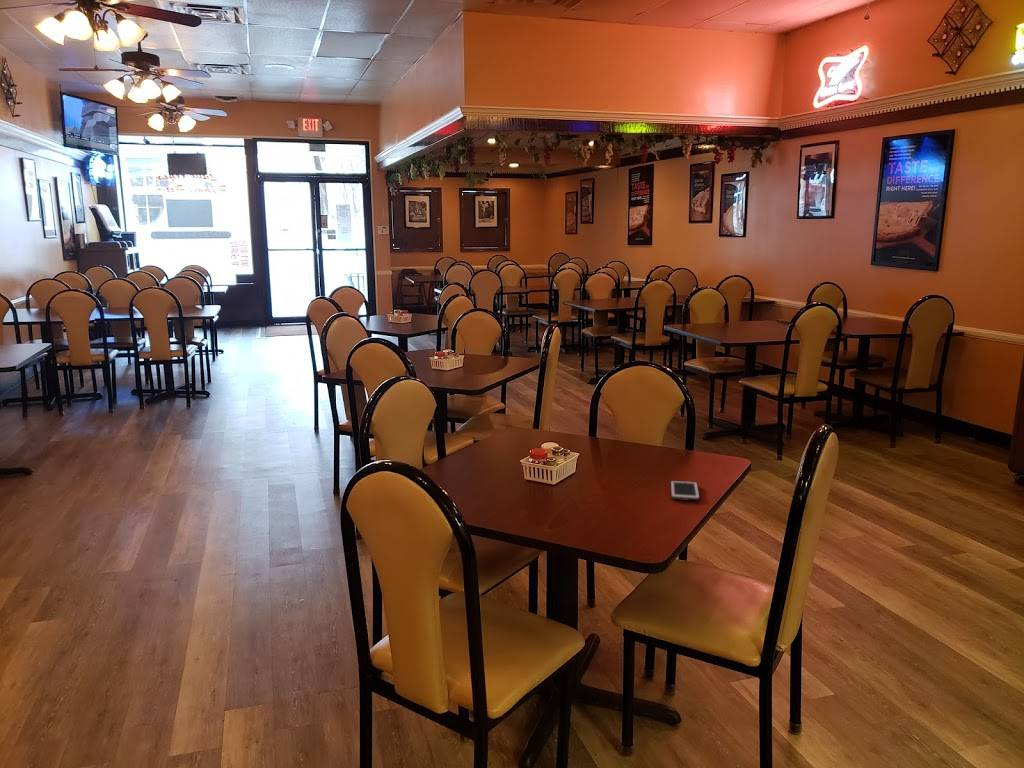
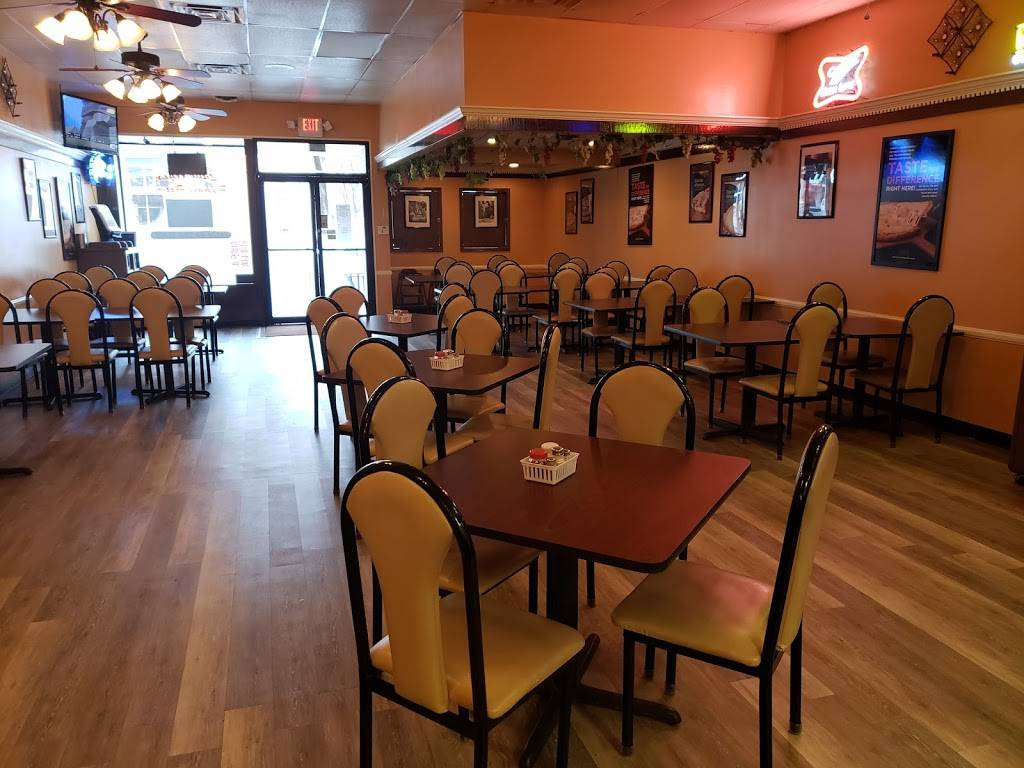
- cell phone (684, 490)
